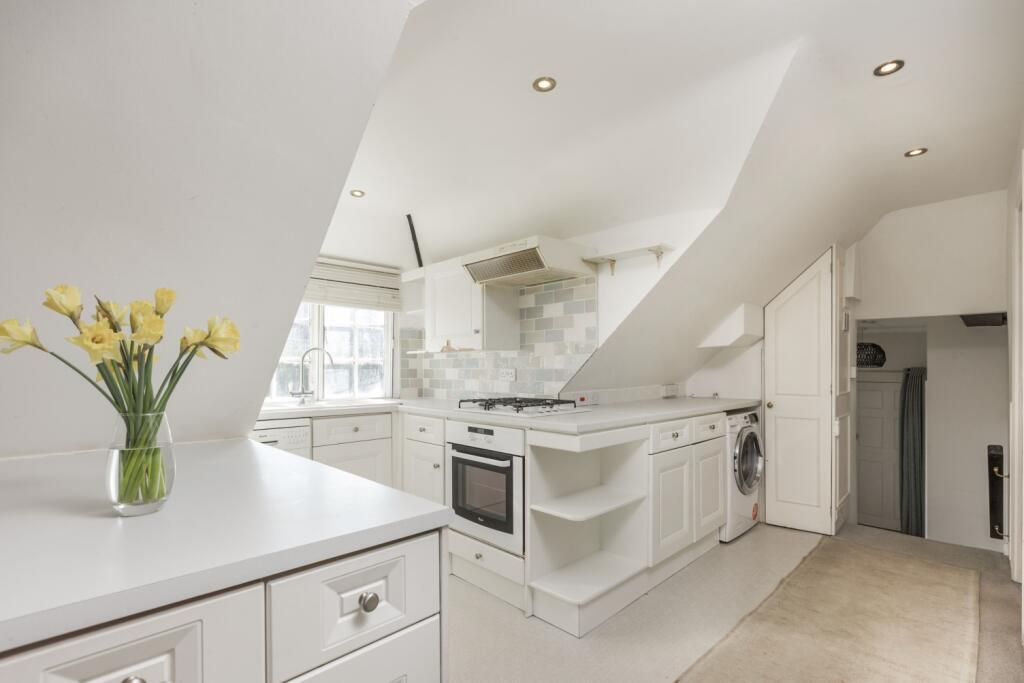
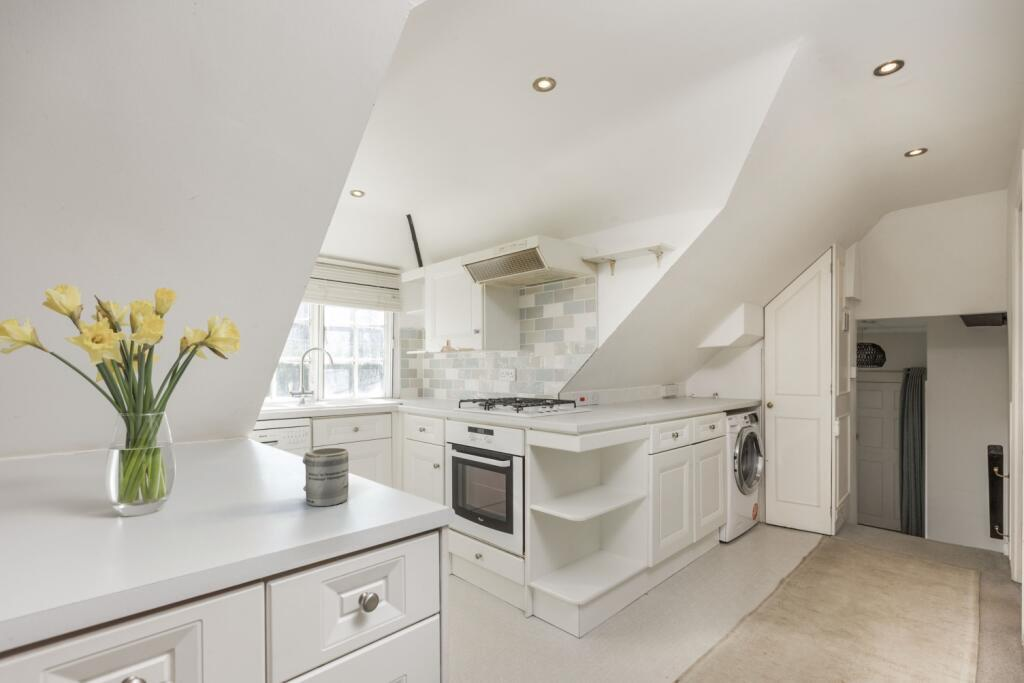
+ mug (324, 471)
